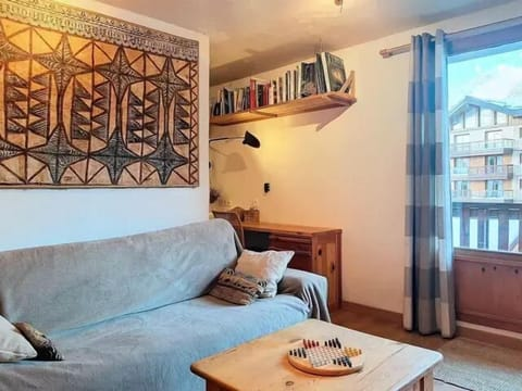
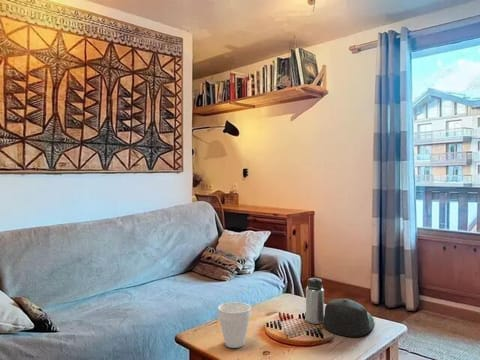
+ cup (234, 325)
+ water bottle (344, 303)
